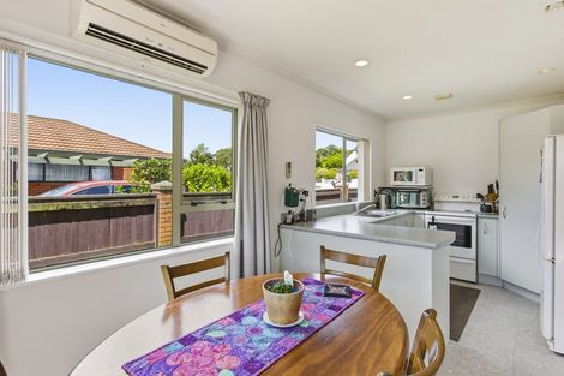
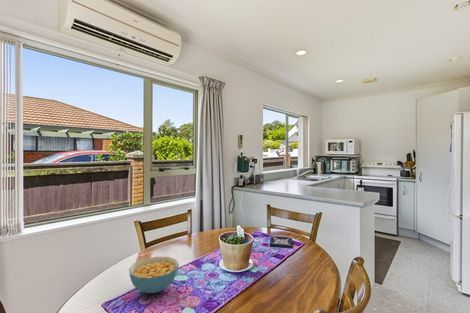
+ cereal bowl (154, 277)
